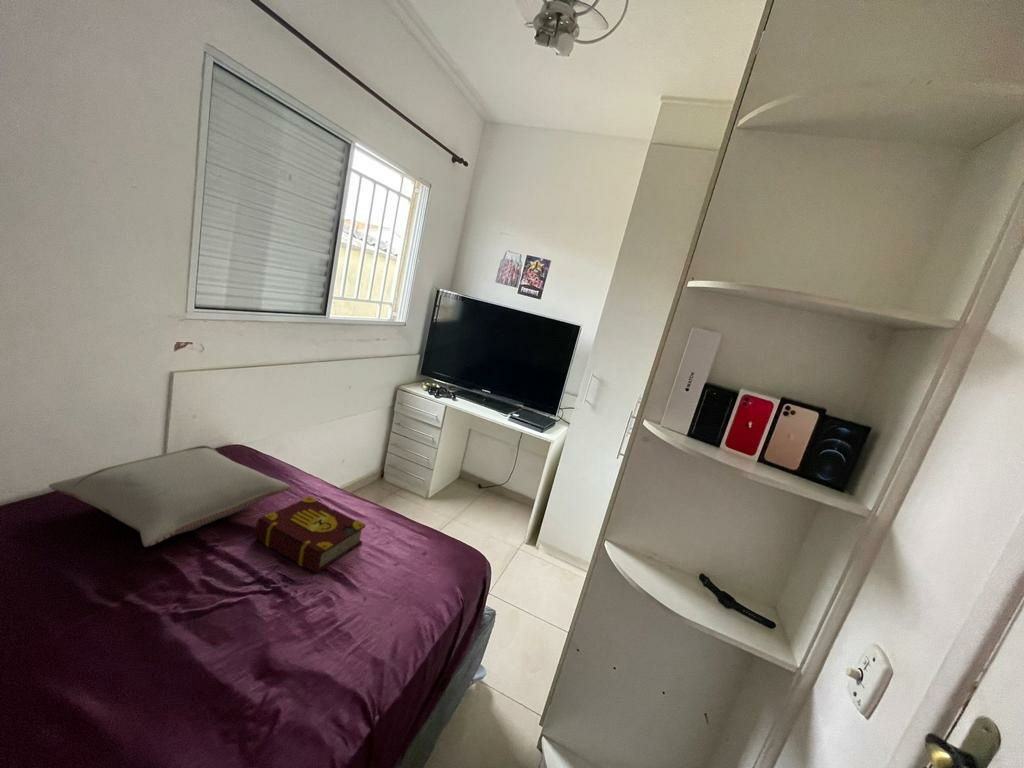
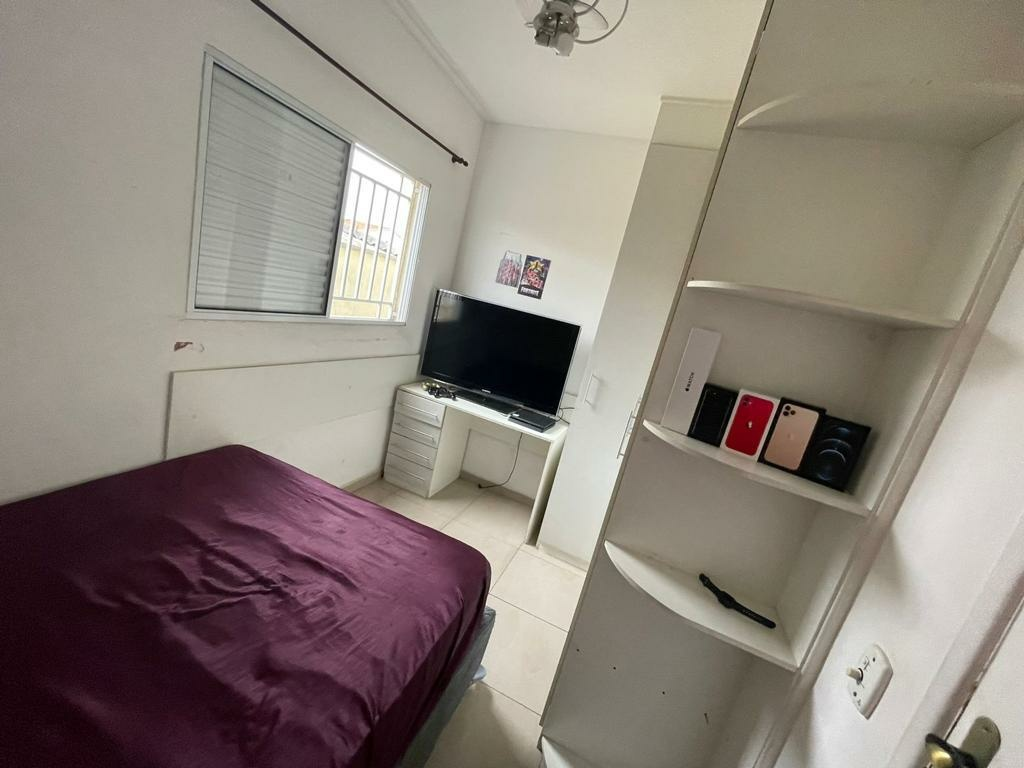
- book (312, 532)
- pillow (183, 488)
